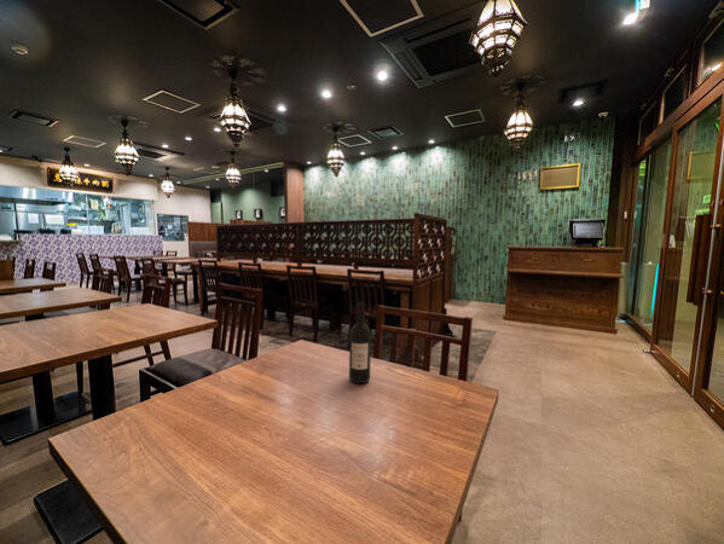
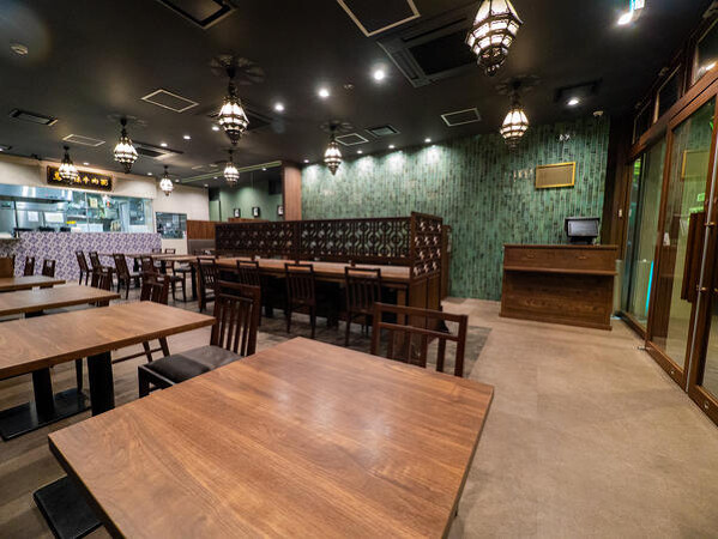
- wine bottle (360, 341)
